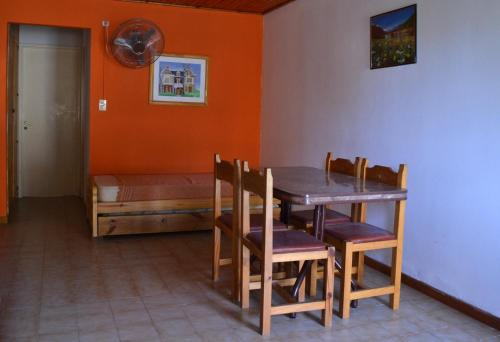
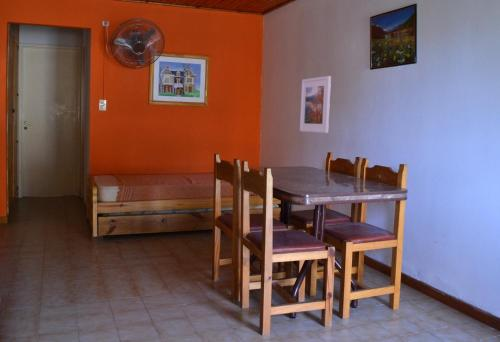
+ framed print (314, 105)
